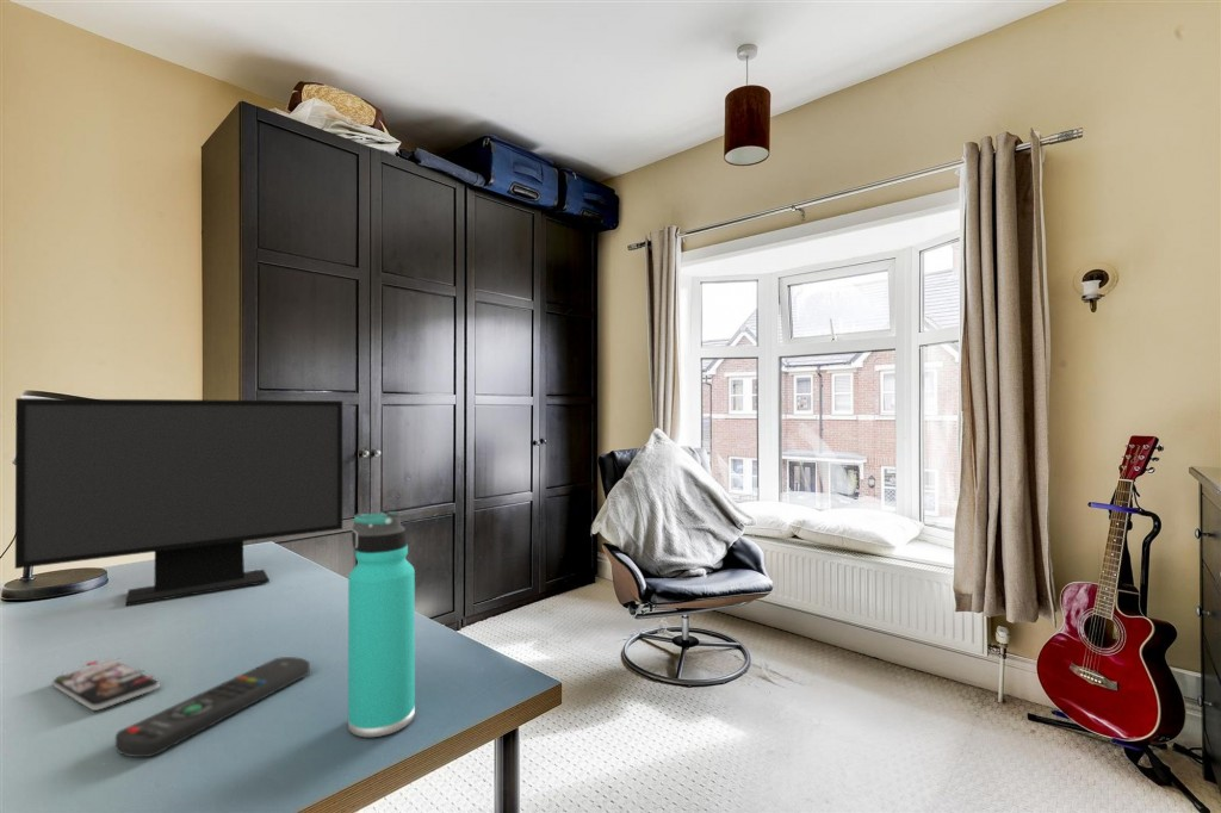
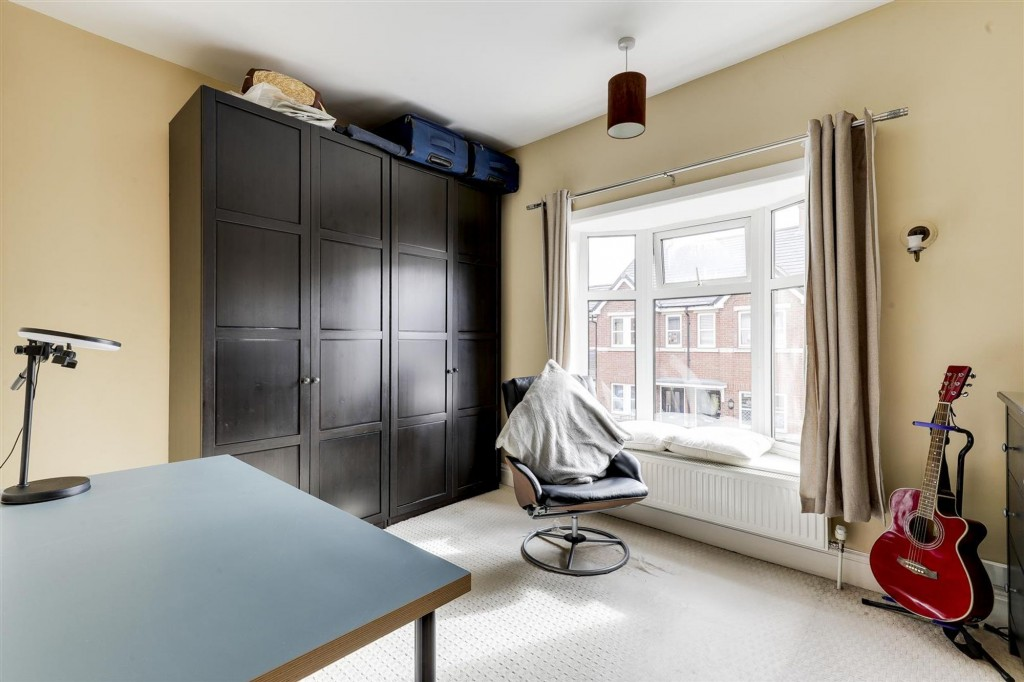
- thermos bottle (382, 616)
- remote control (224, 699)
- computer monitor (200, 494)
- smartphone (105, 677)
